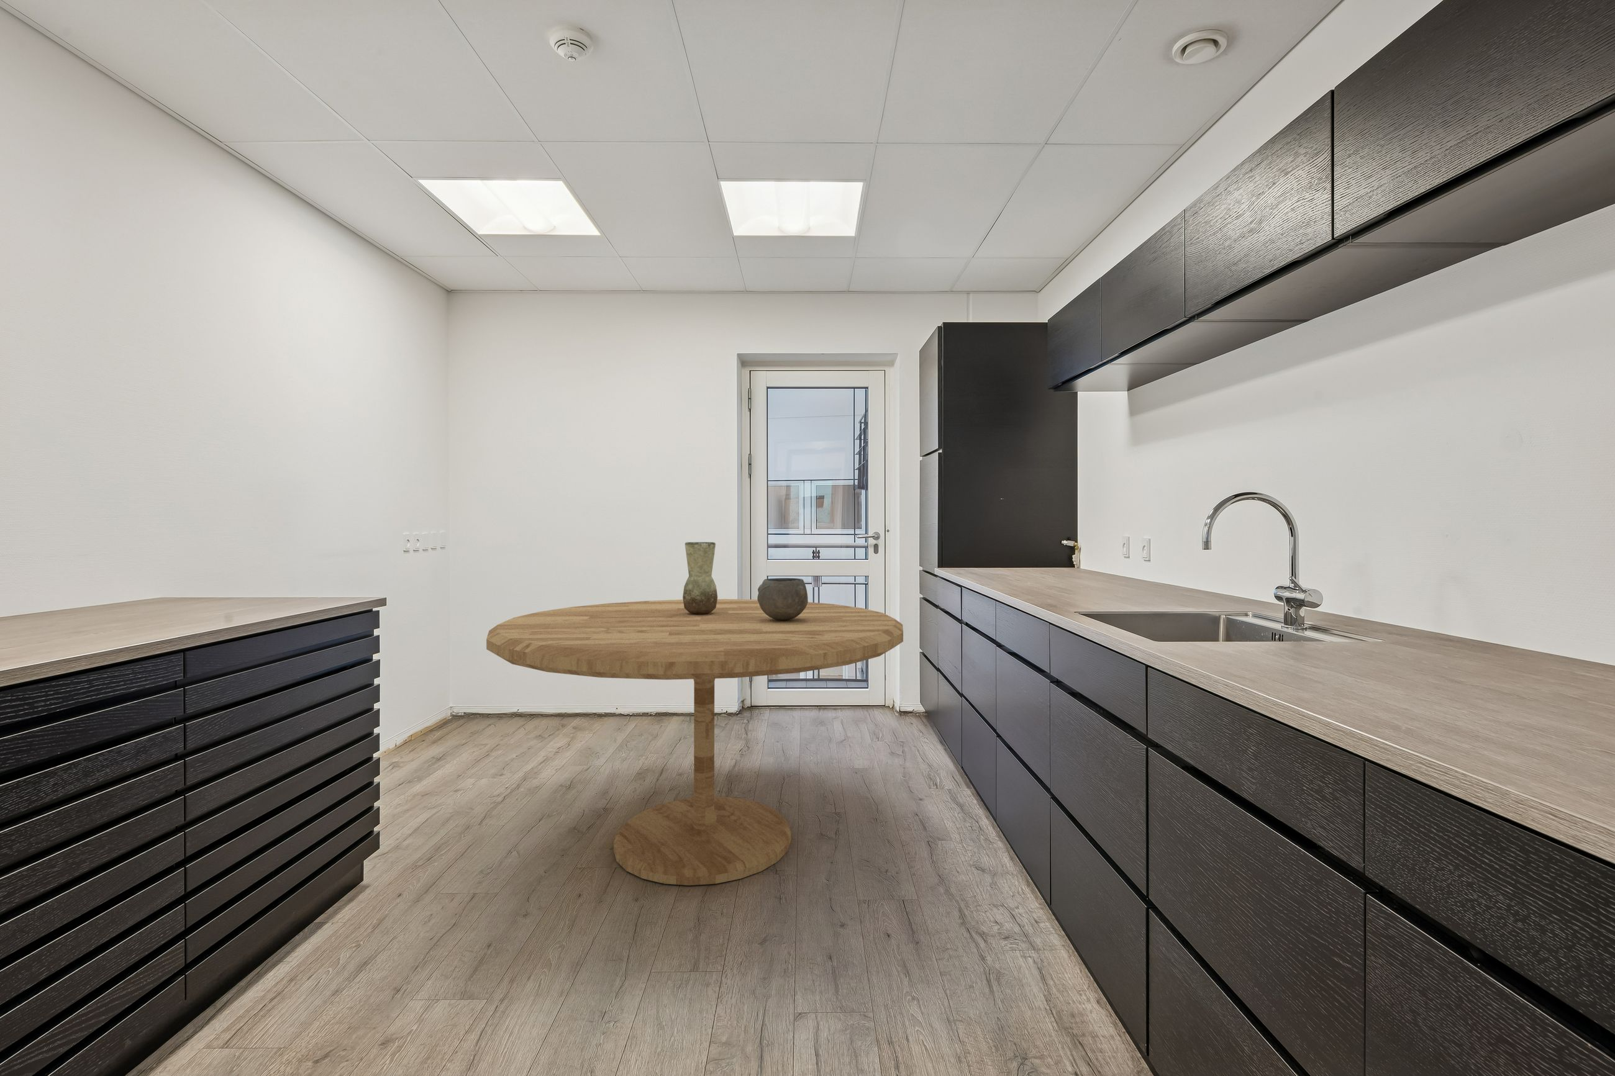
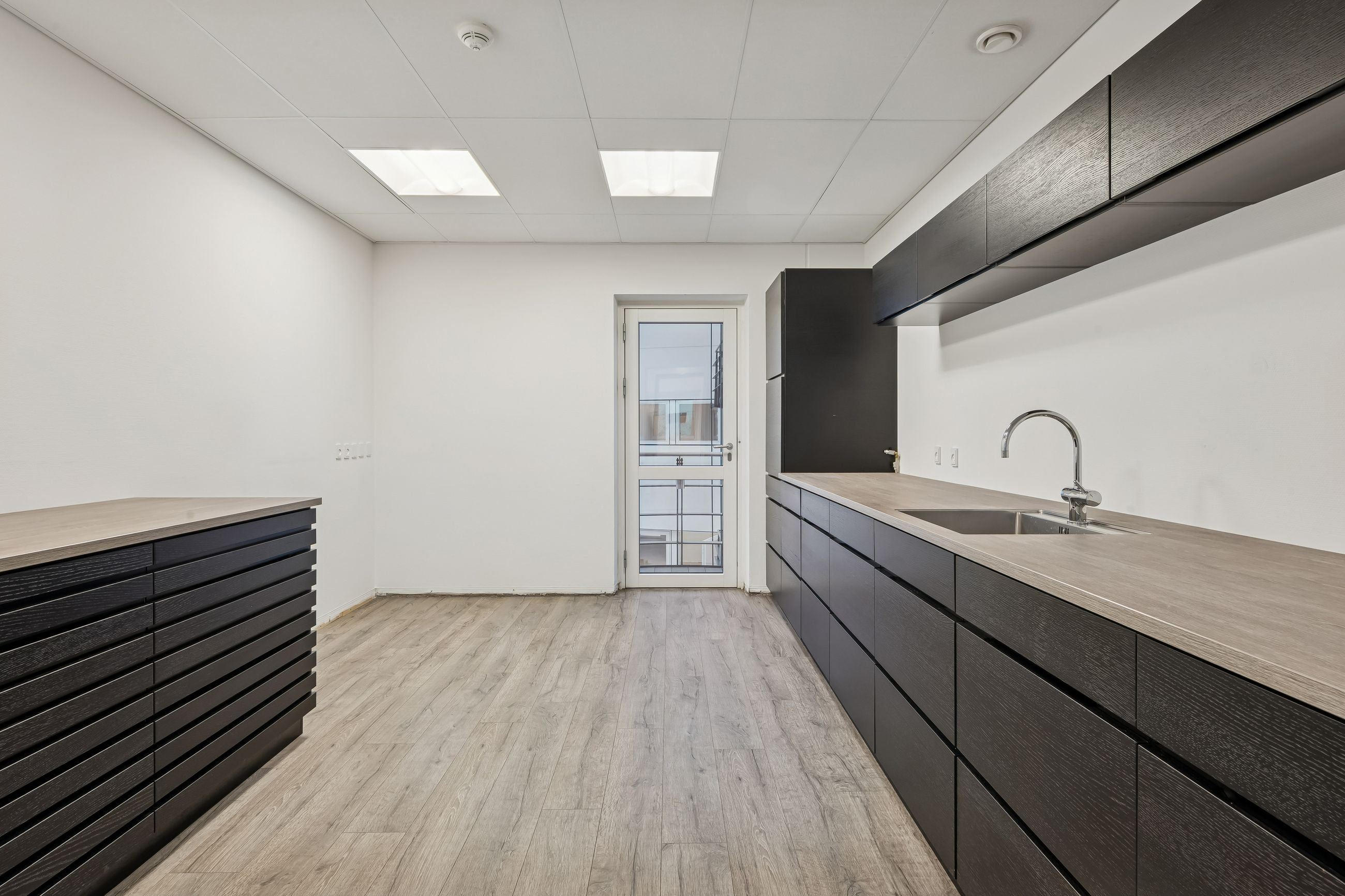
- bowl (783, 599)
- dining table (704, 729)
- vase (700, 578)
